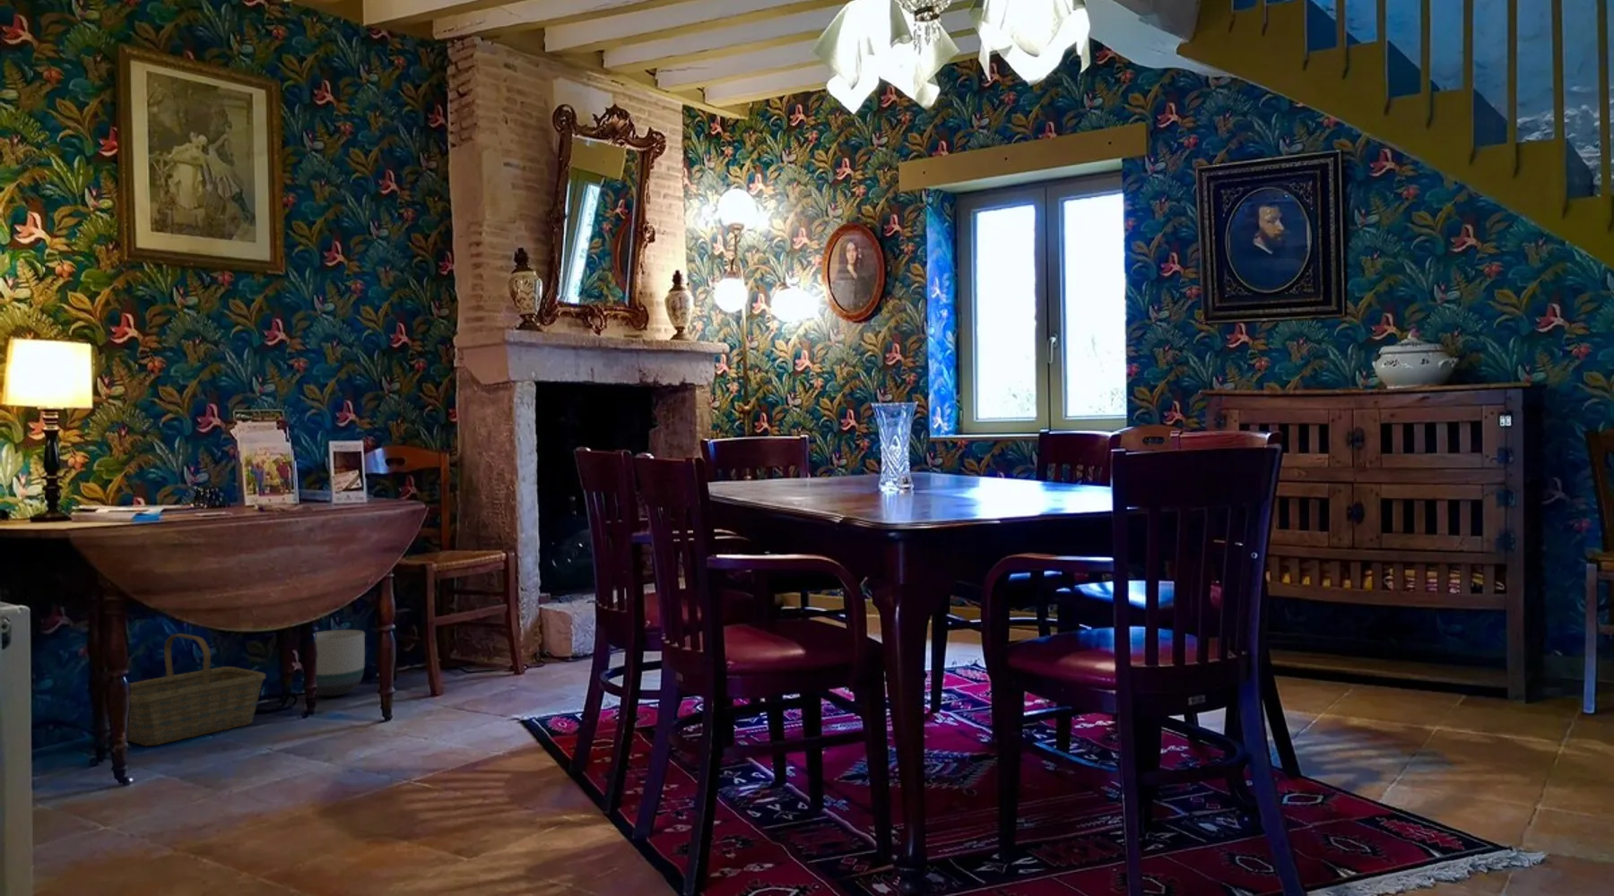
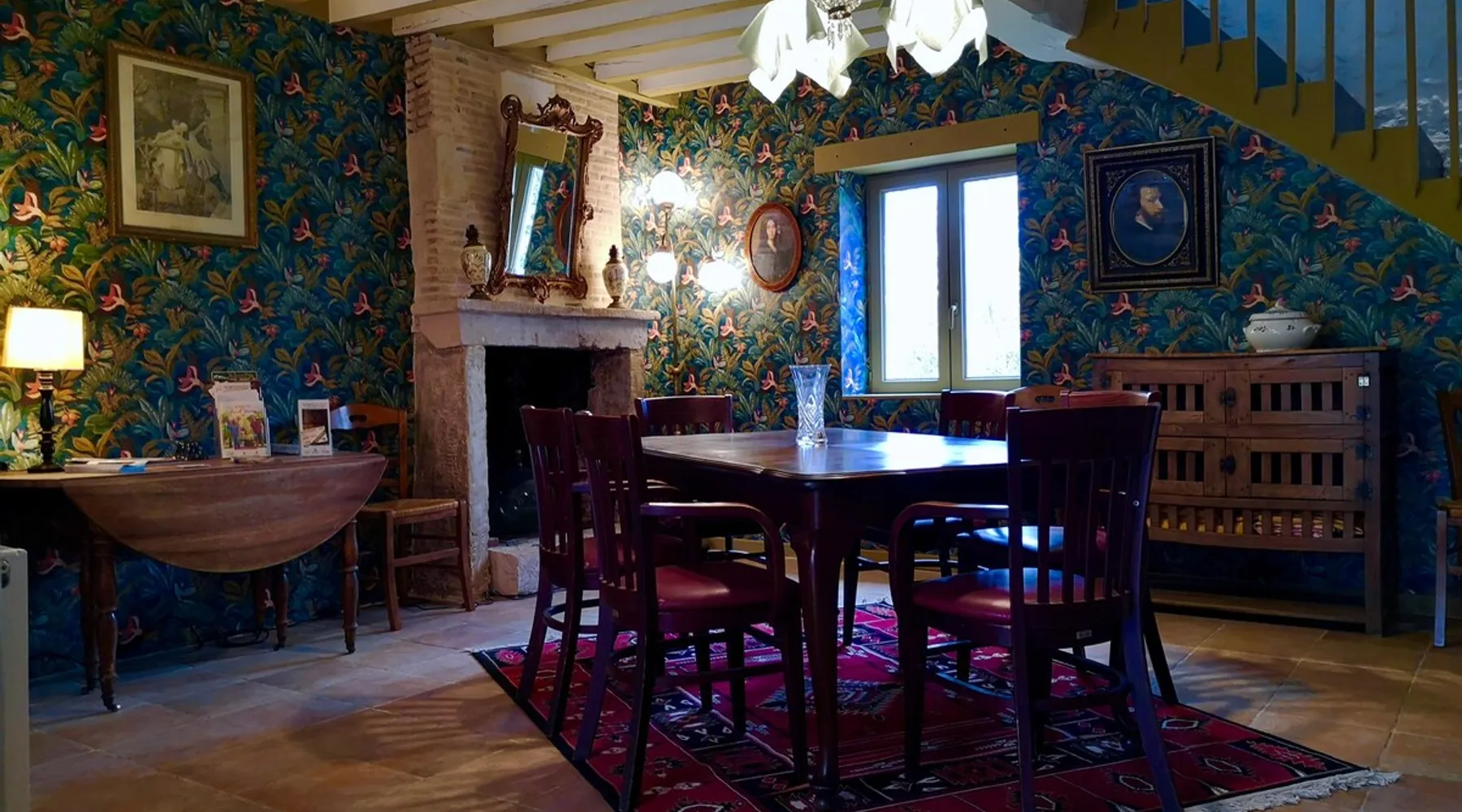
- planter (333, 664)
- basket (188, 683)
